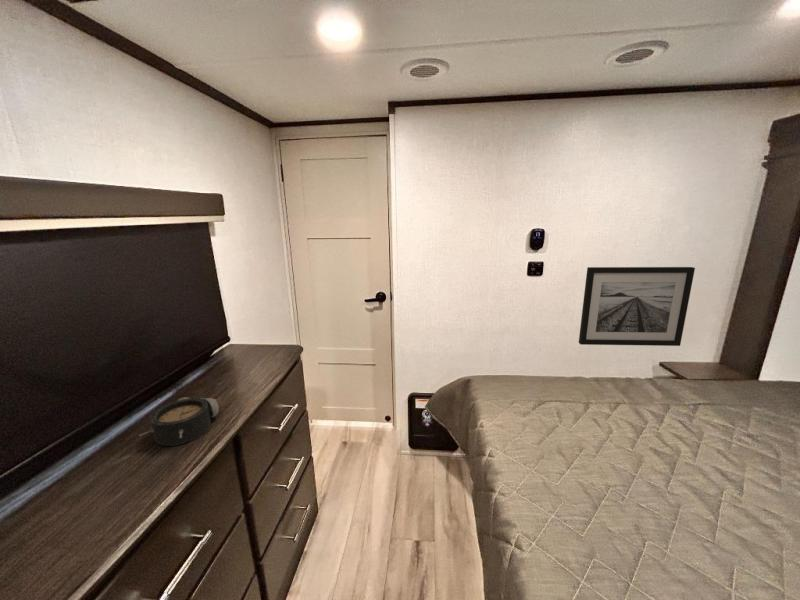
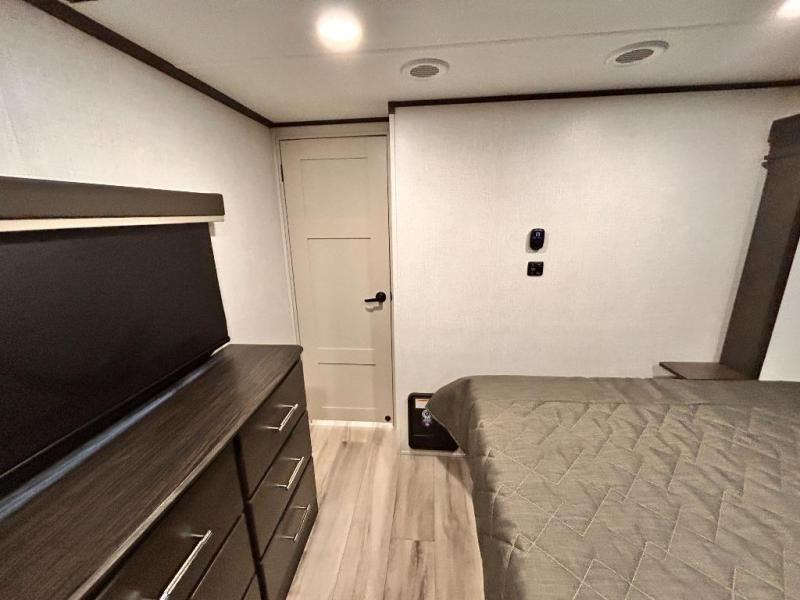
- alarm clock (186, 416)
- wall art (634, 306)
